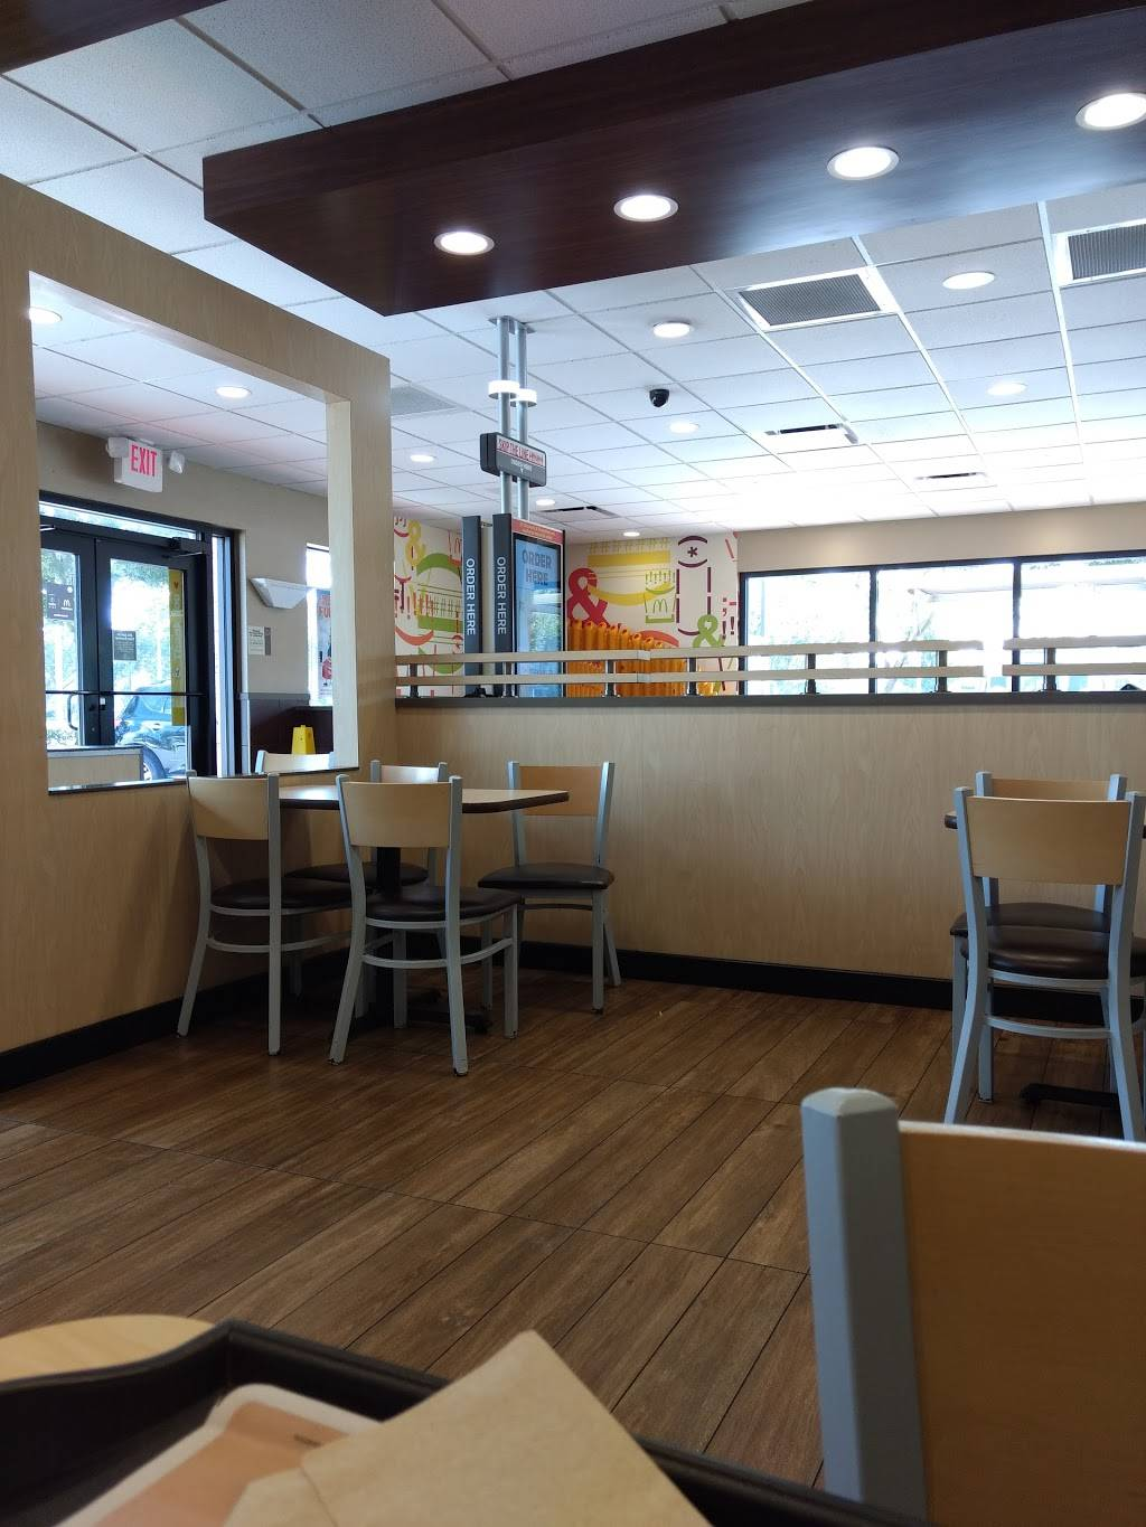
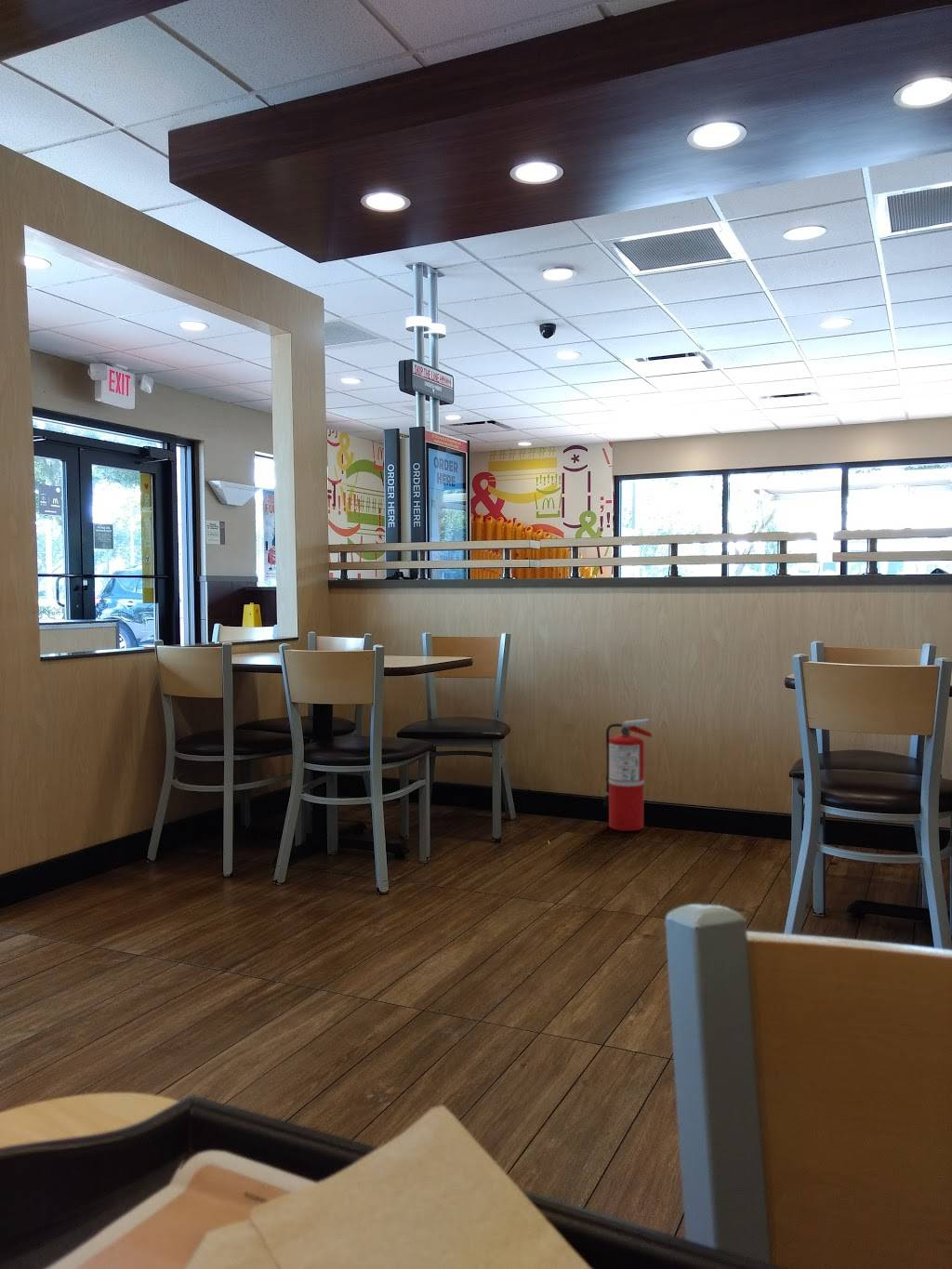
+ fire extinguisher (627, 772)
